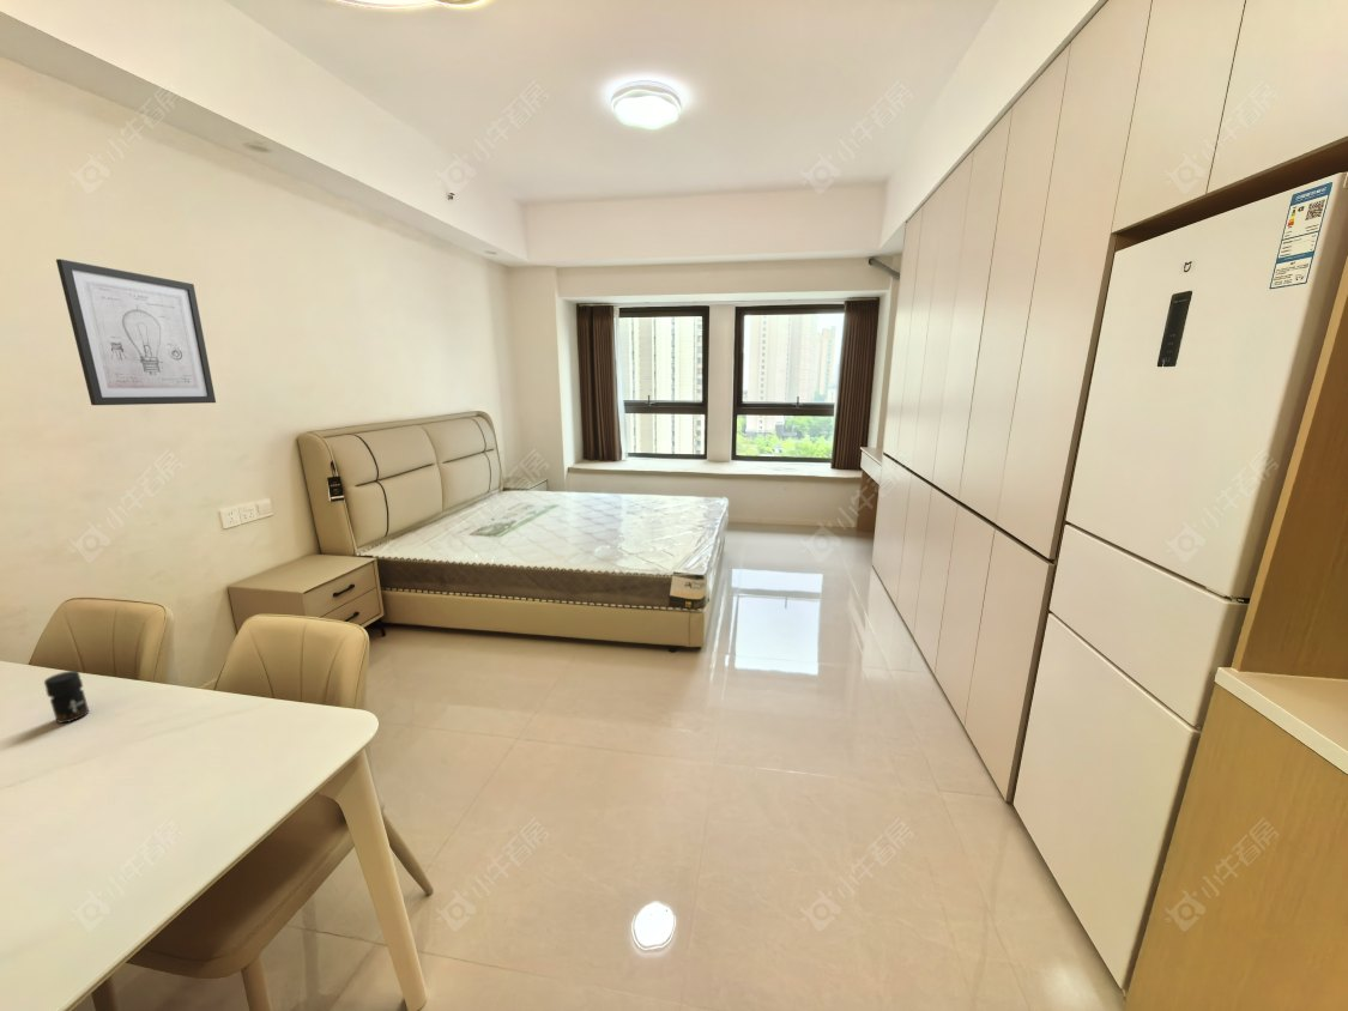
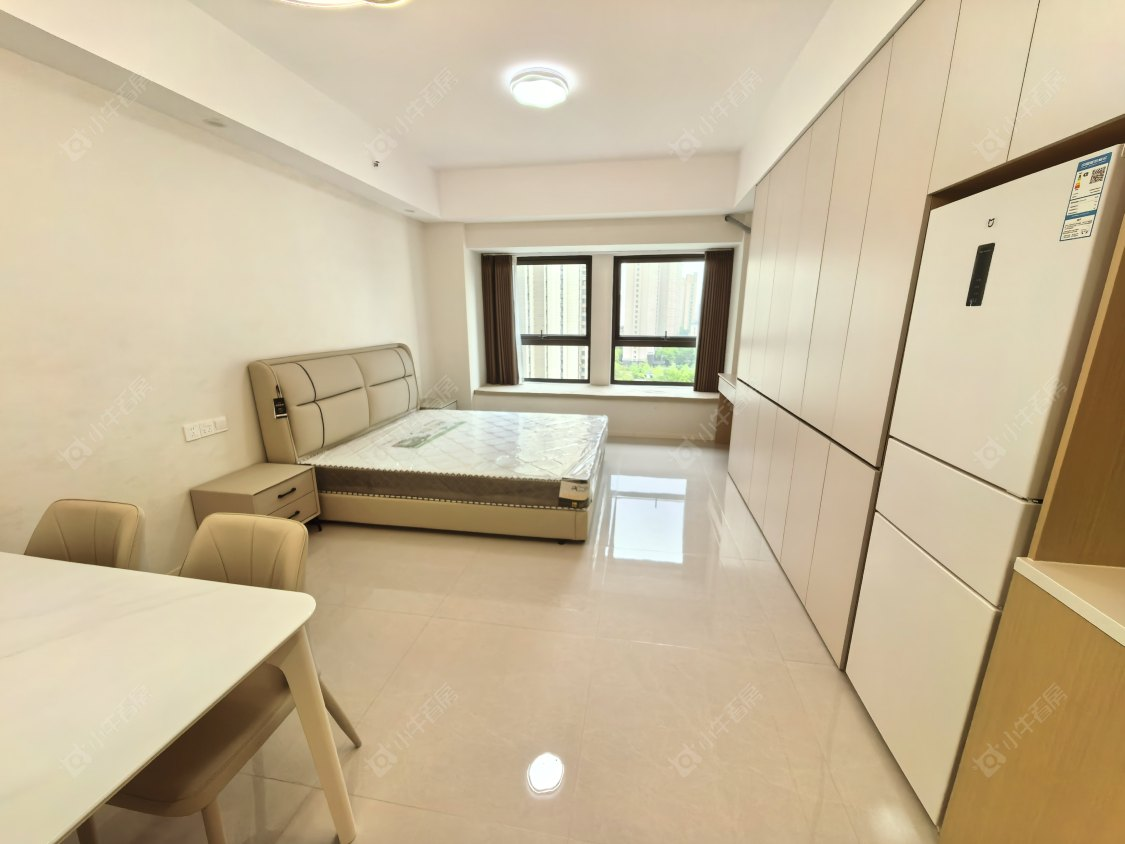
- jar (67, 696)
- wall art (146, 340)
